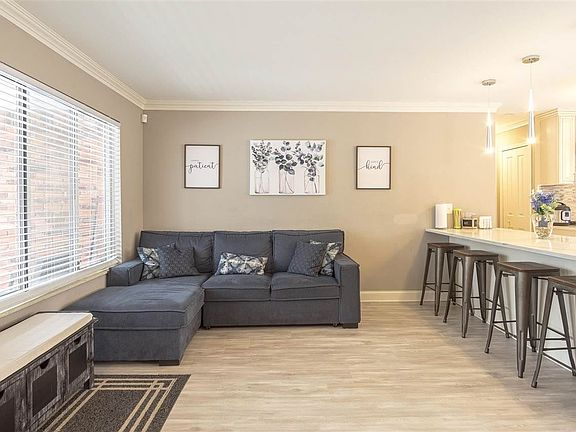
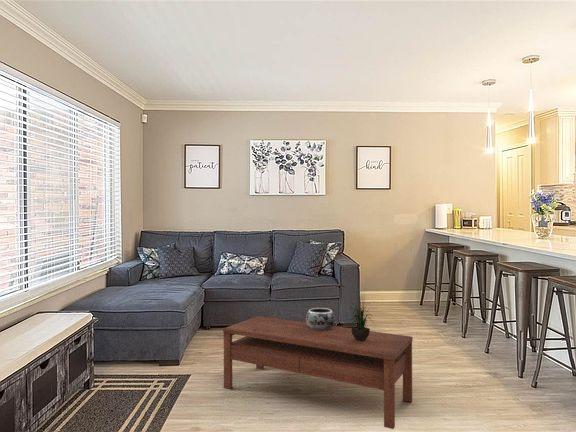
+ decorative bowl (320, 318)
+ coffee table (314, 363)
+ potted plant (361, 311)
